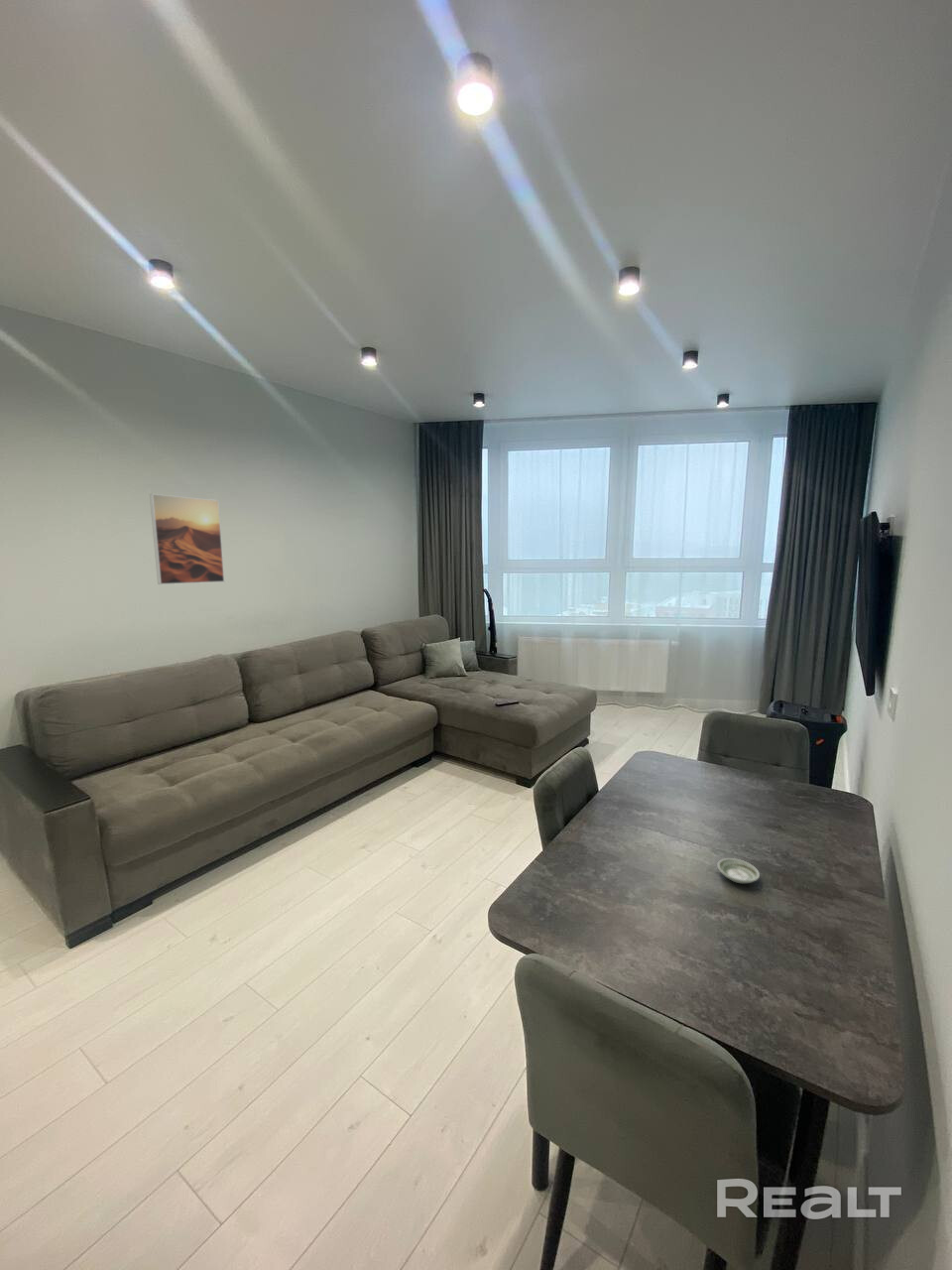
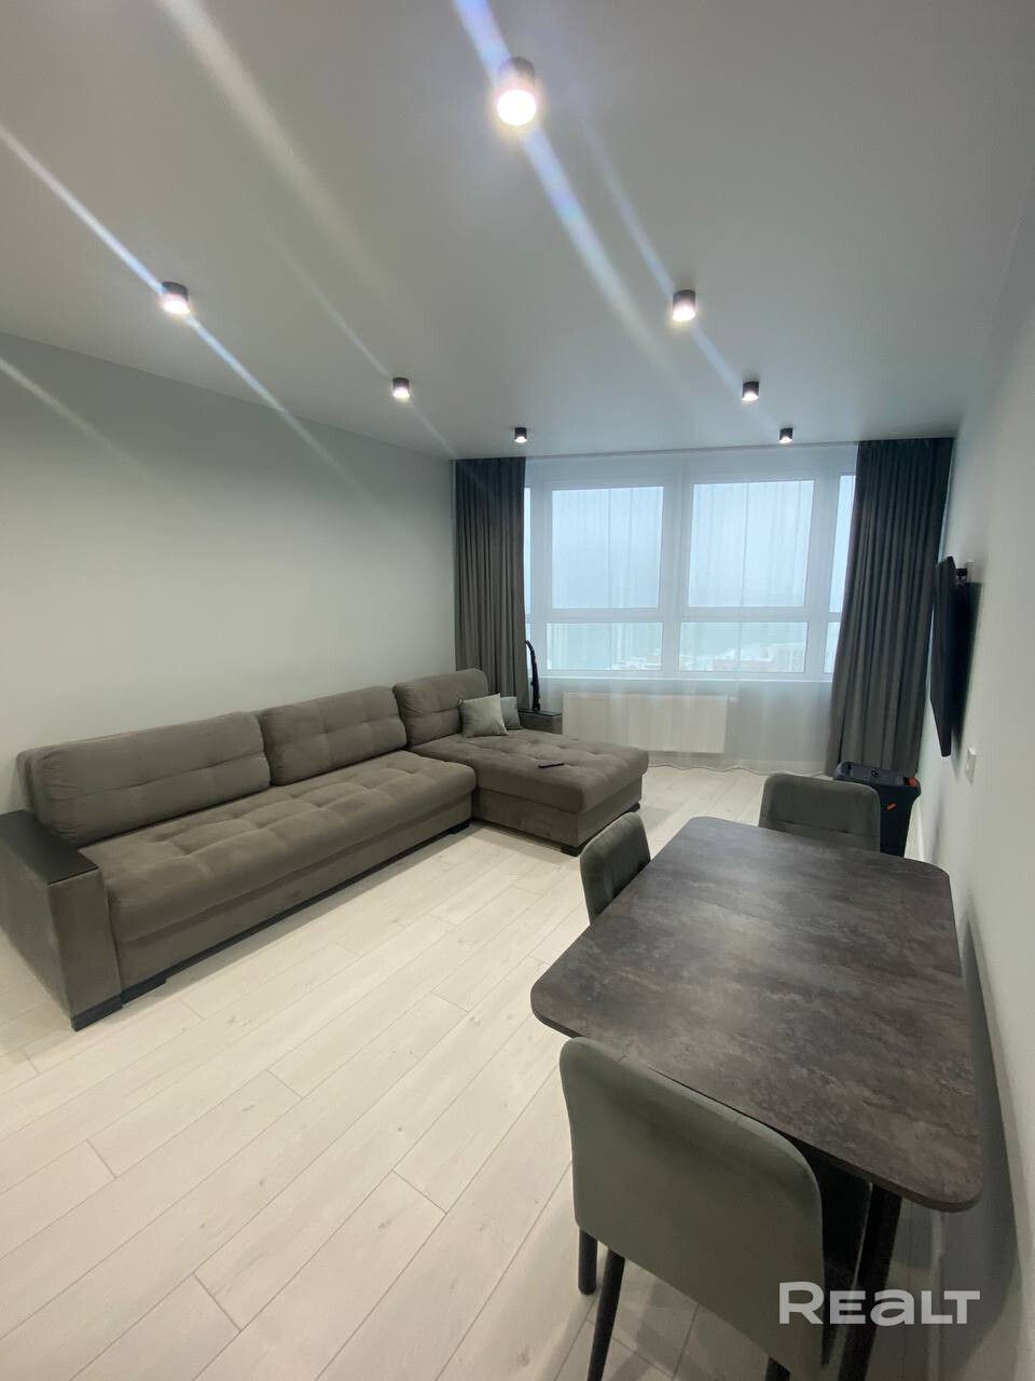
- saucer (738, 872)
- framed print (188, 541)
